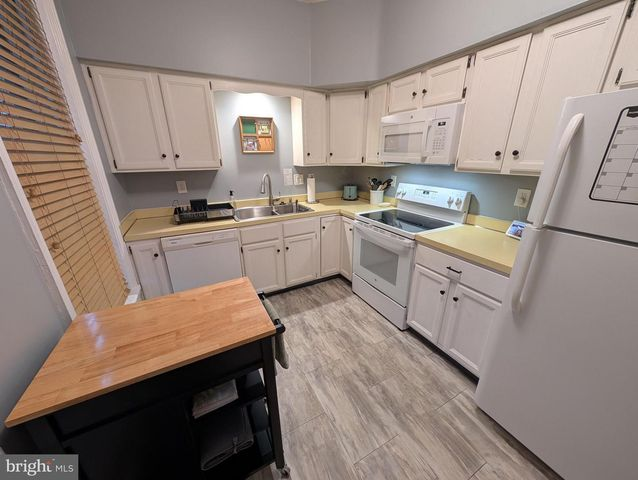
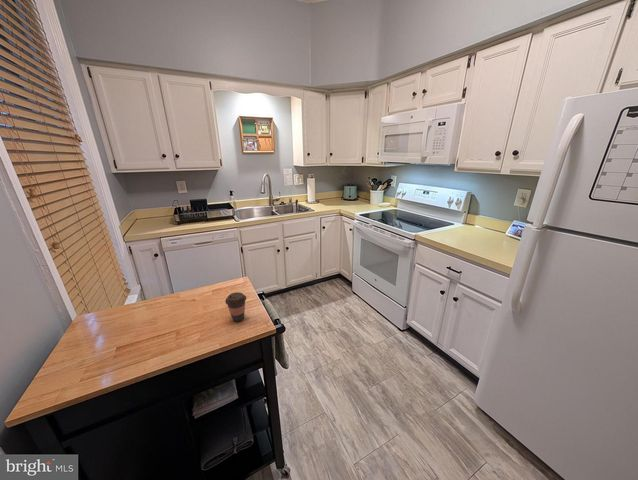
+ coffee cup (236, 307)
